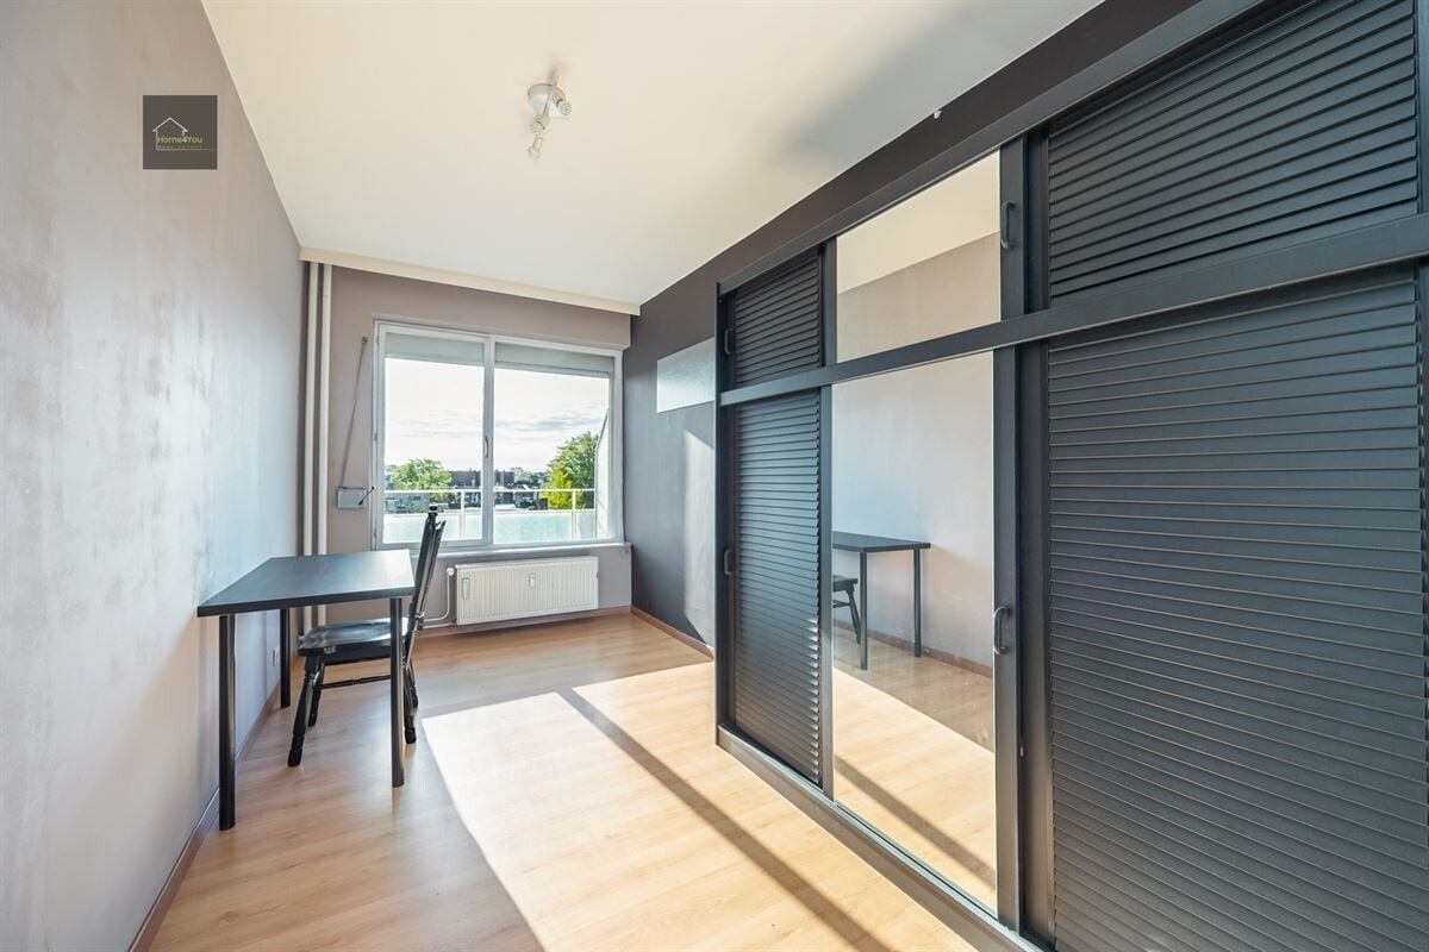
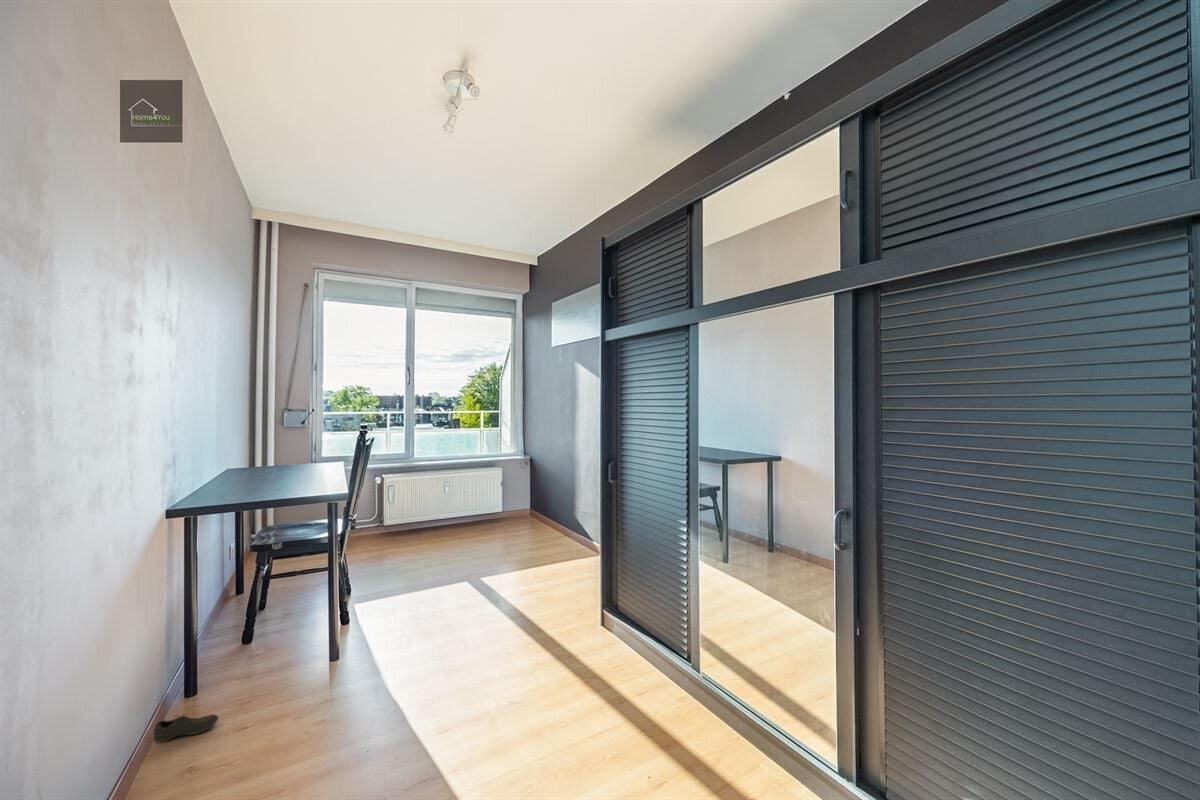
+ shoe (186, 720)
